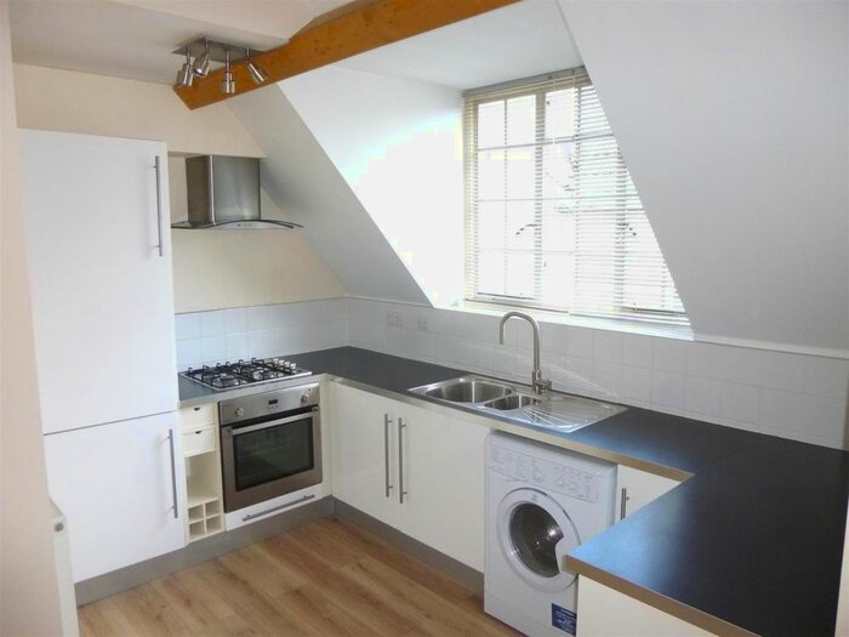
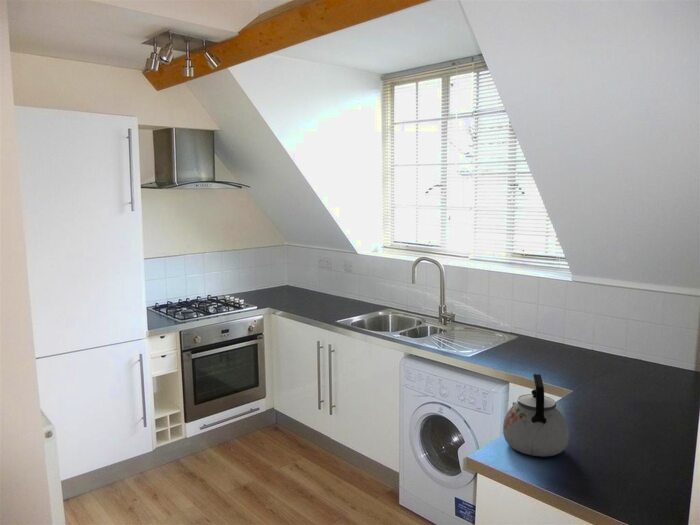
+ kettle (535, 411)
